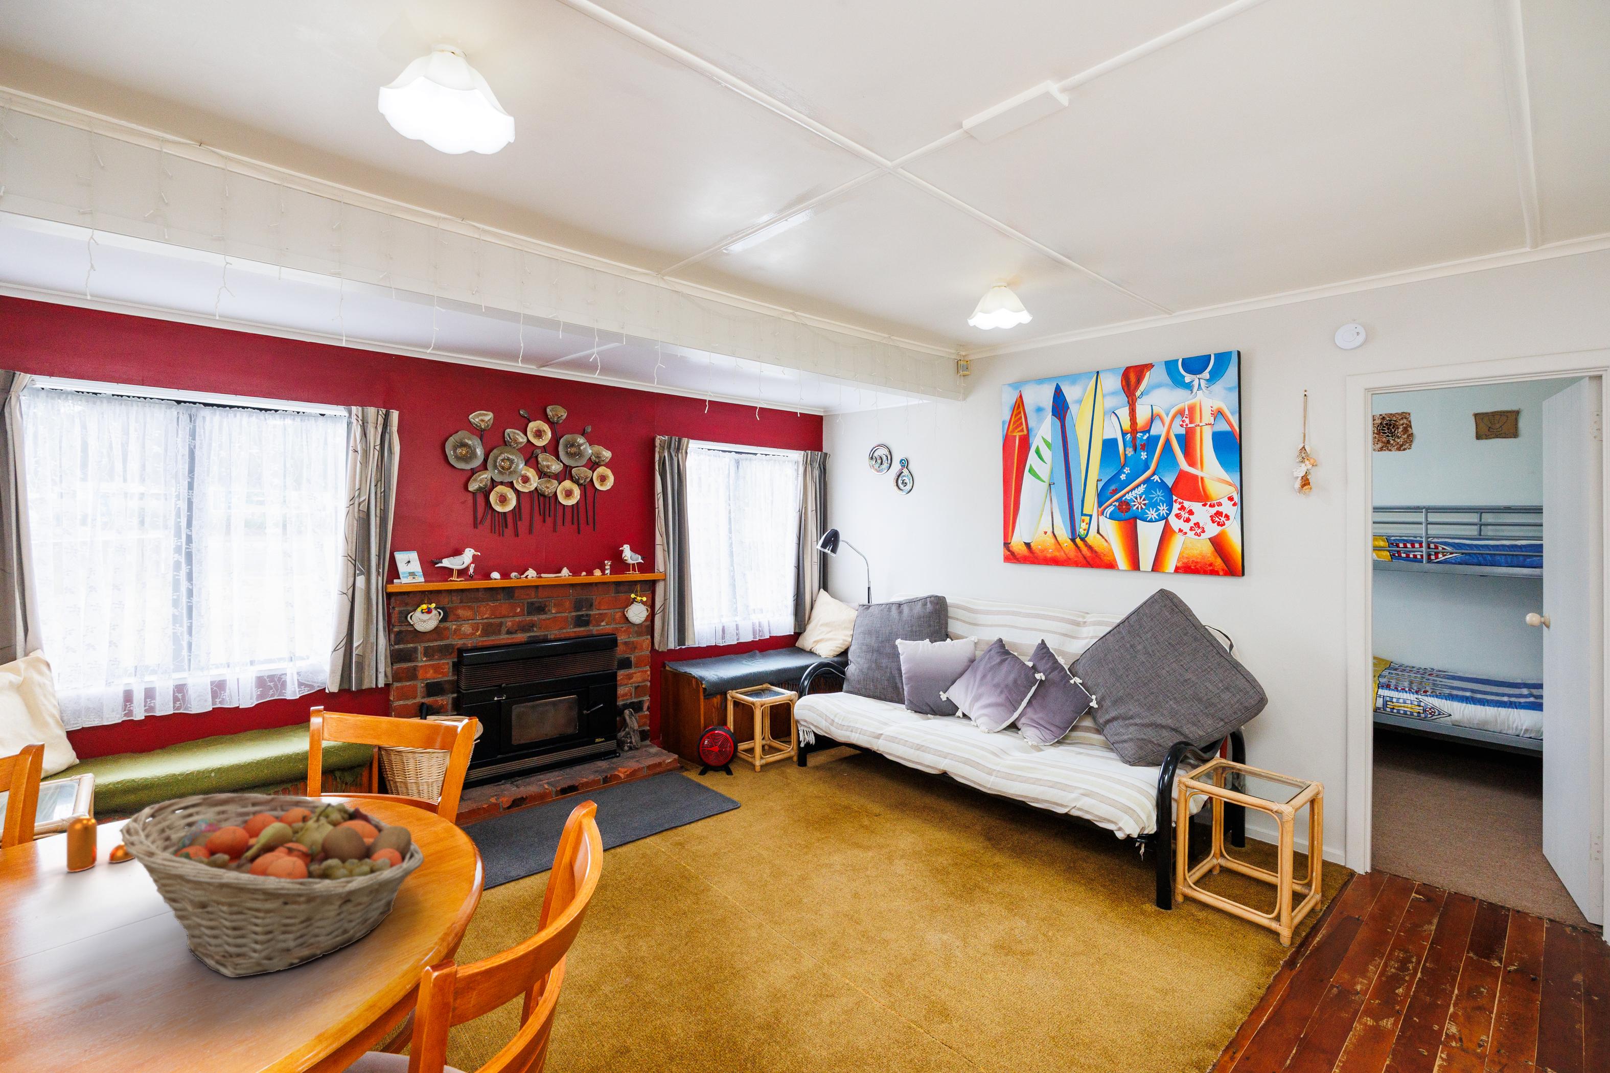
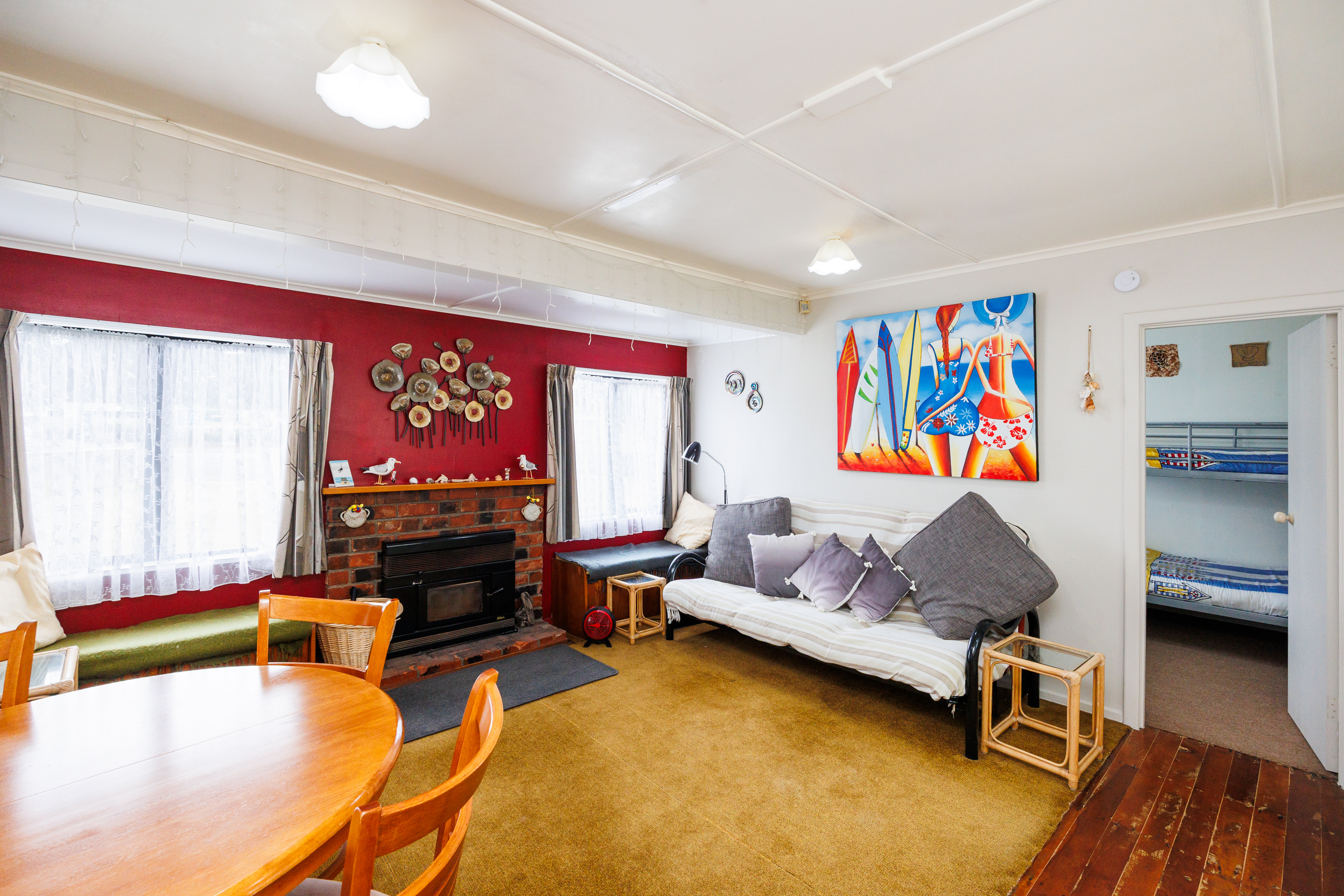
- fruit basket (283, 860)
- pepper shaker (97, 837)
